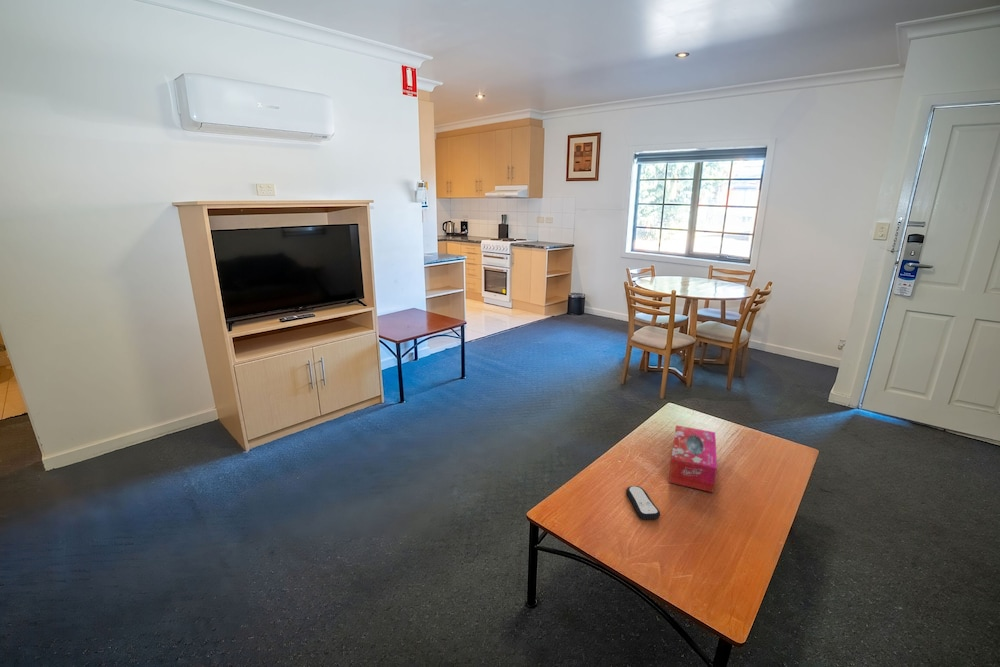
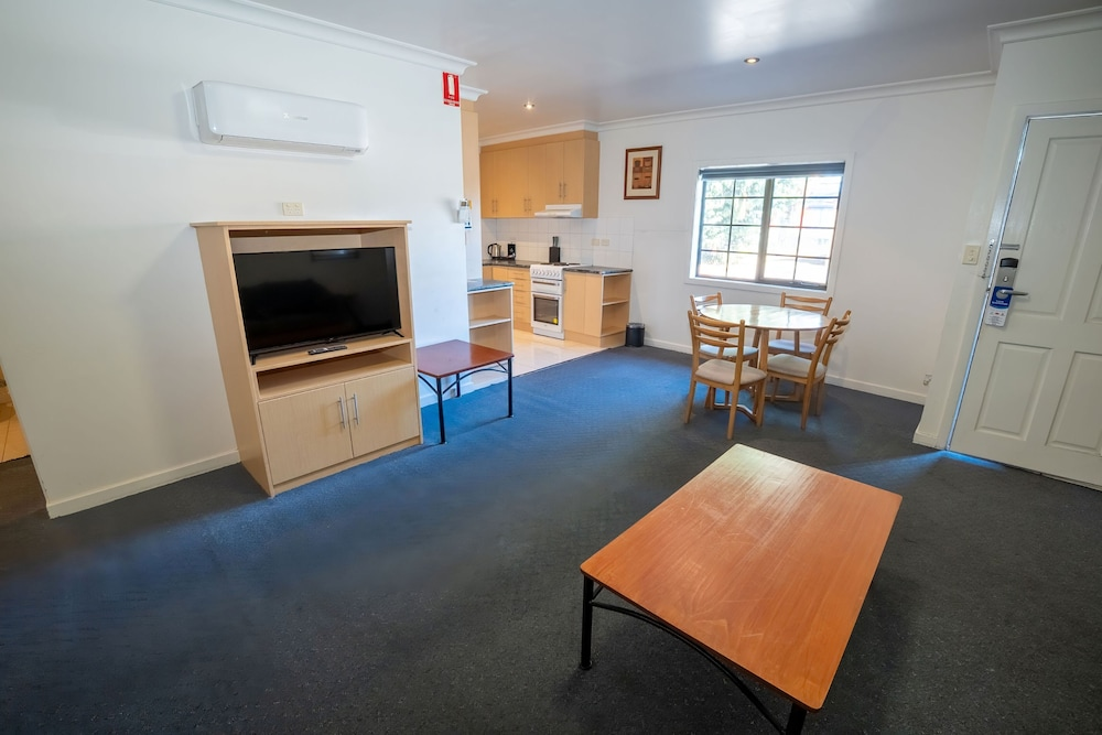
- remote control (641, 501)
- tissue box (693, 456)
